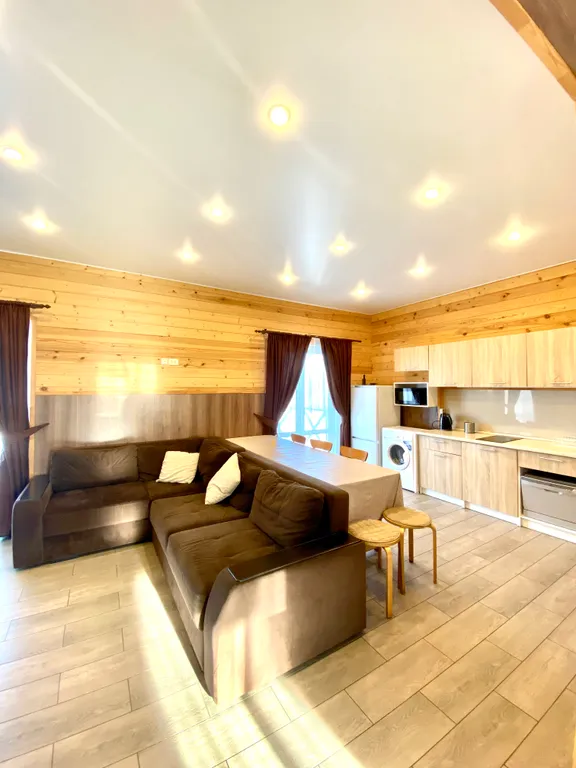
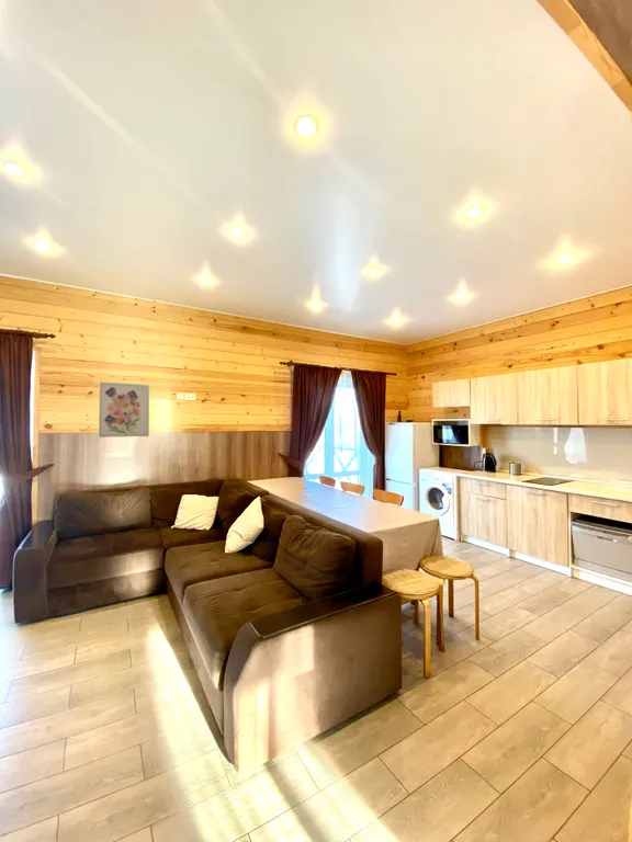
+ wall art (124, 410)
